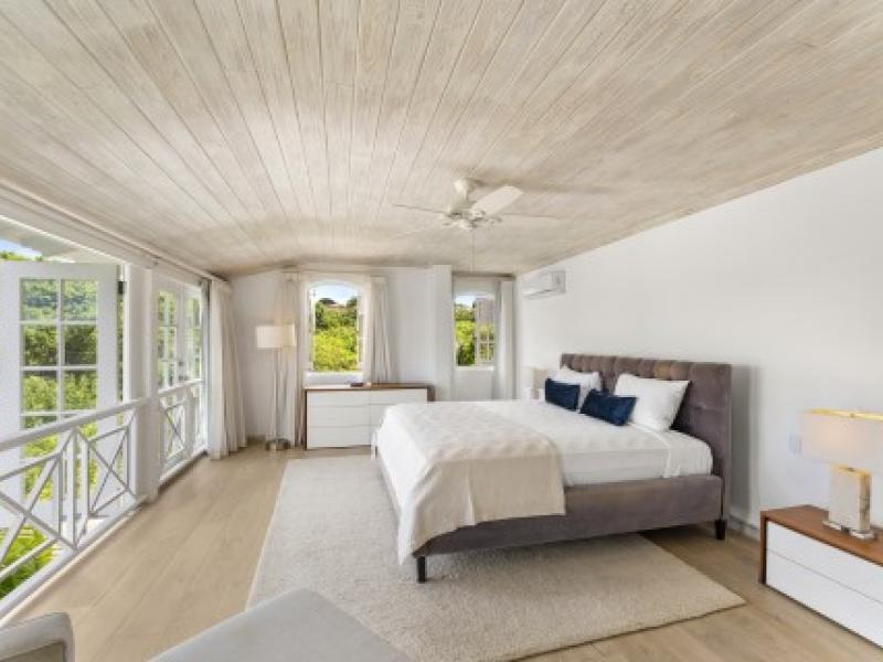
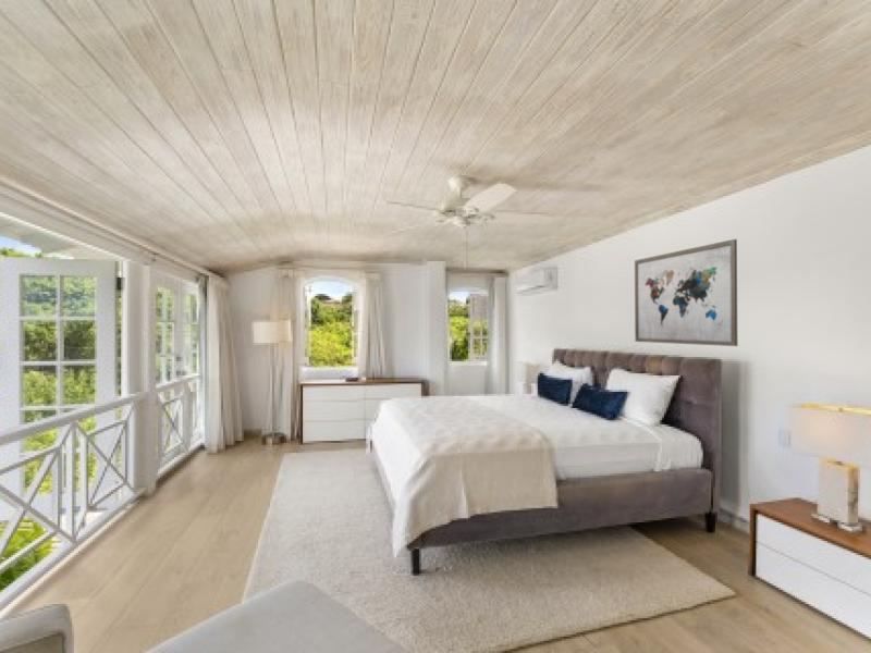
+ wall art (678, 297)
